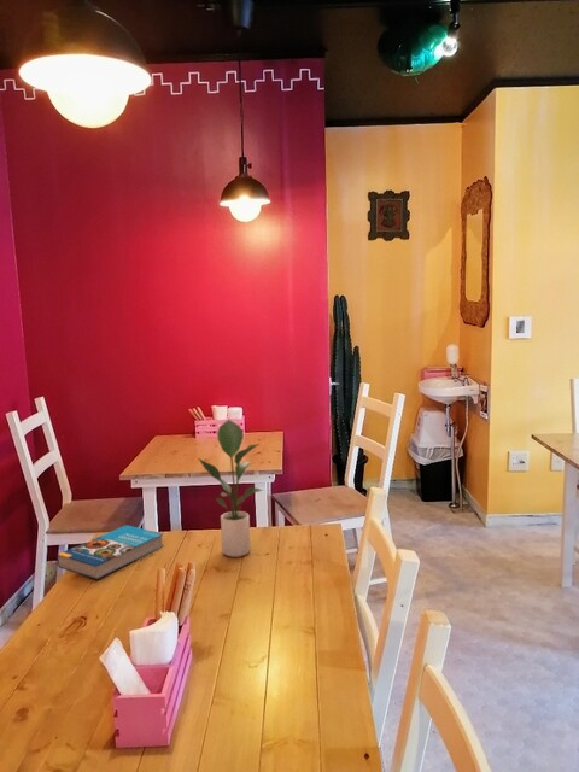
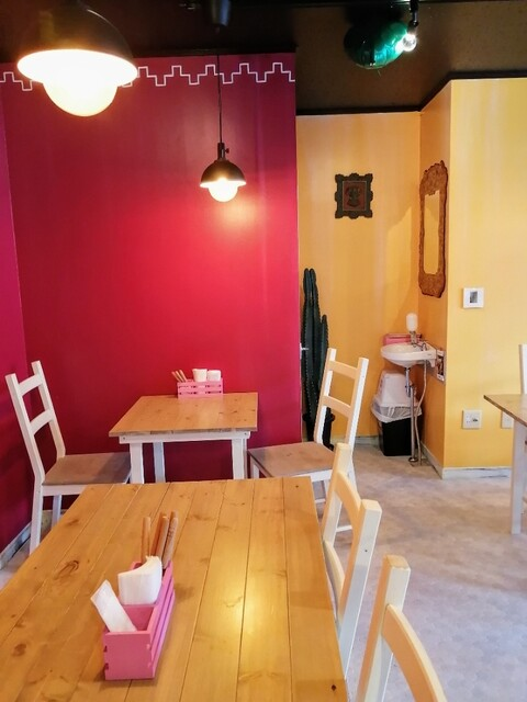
- potted plant (230, 490)
- book (112, 549)
